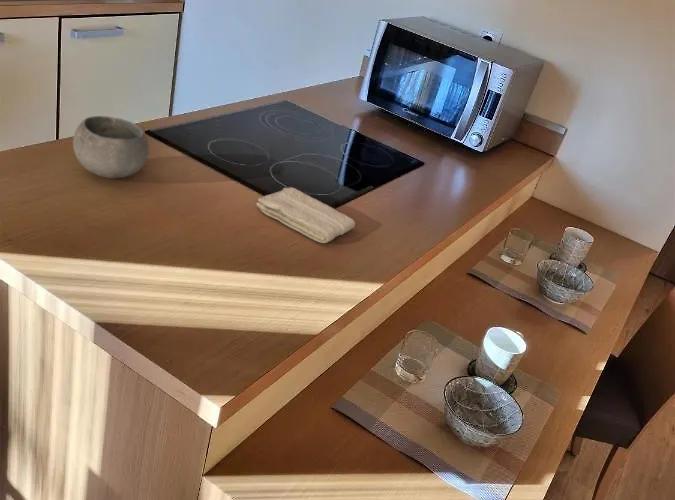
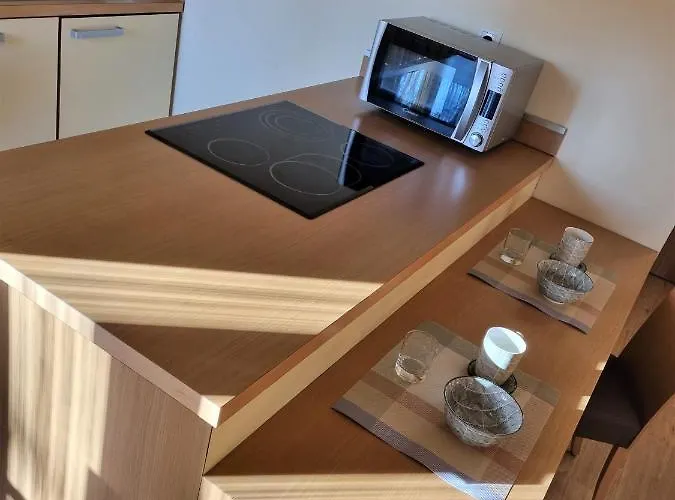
- washcloth (306, 213)
- bowl (111, 149)
